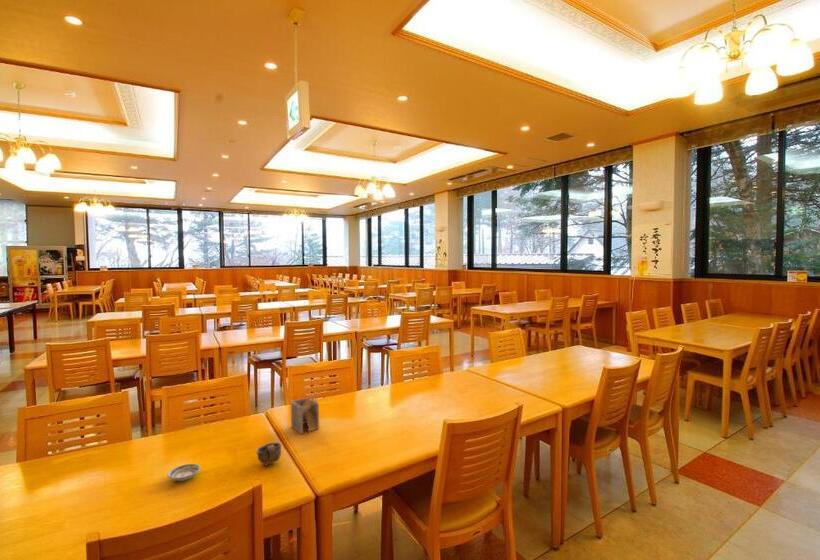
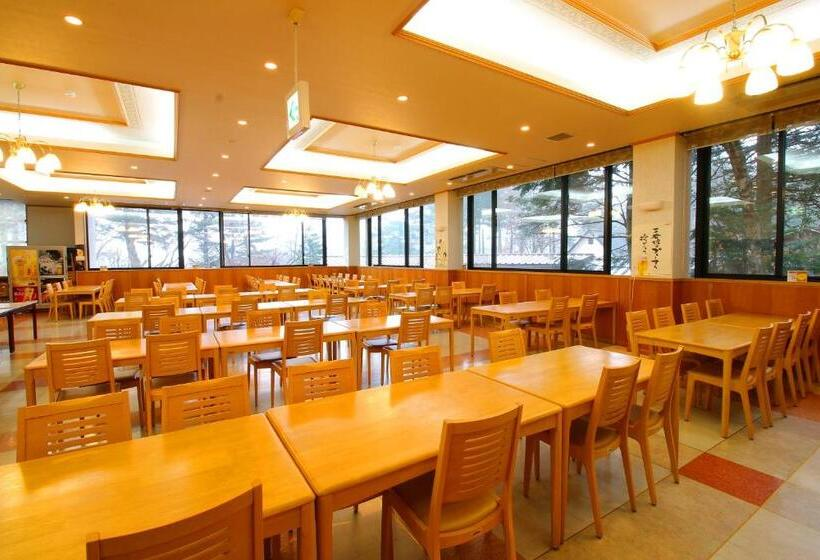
- napkin holder (305, 410)
- cup (268, 452)
- saucer (184, 473)
